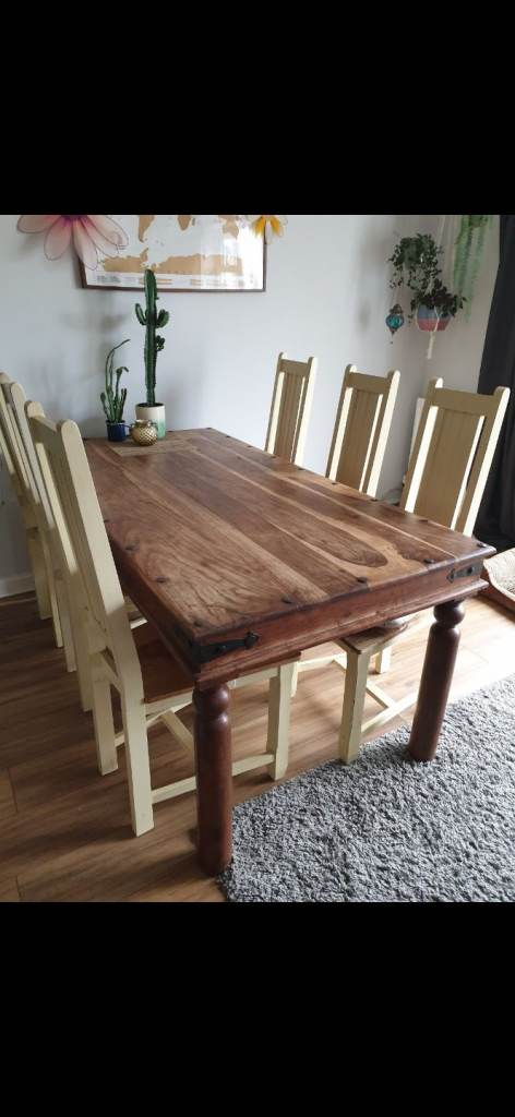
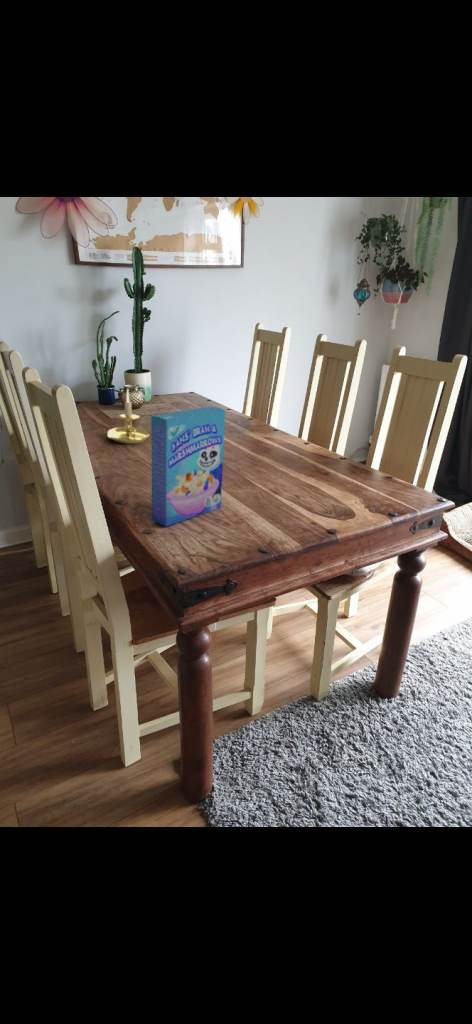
+ candle holder (129, 414)
+ cereal box (188, 464)
